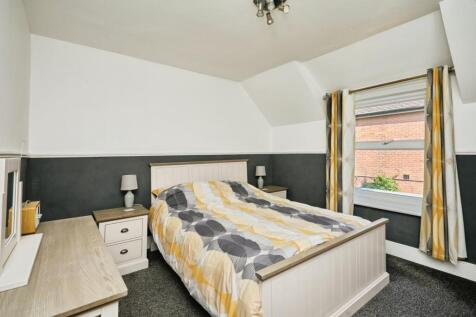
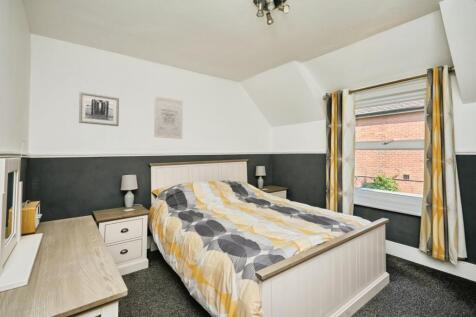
+ wall art (169, 118)
+ wall art (99, 109)
